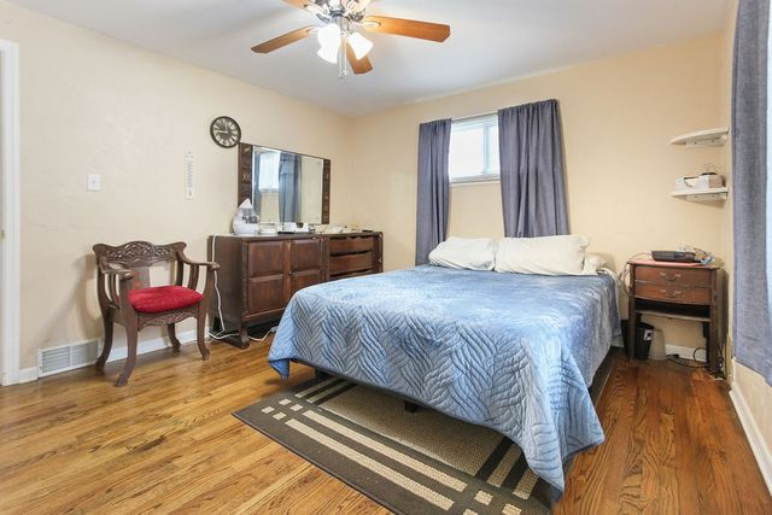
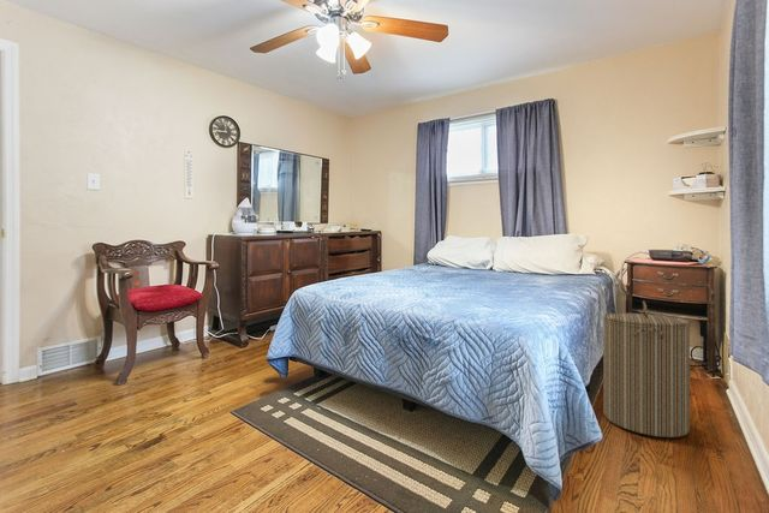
+ laundry hamper (644, 360)
